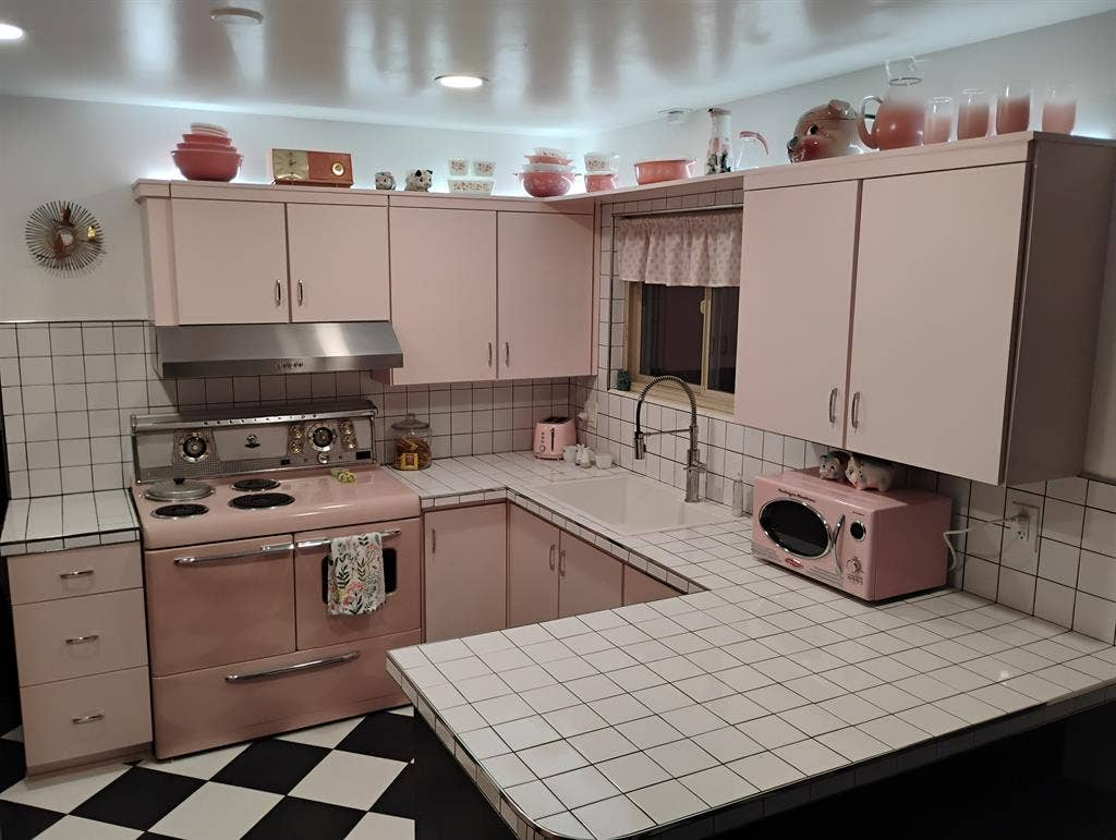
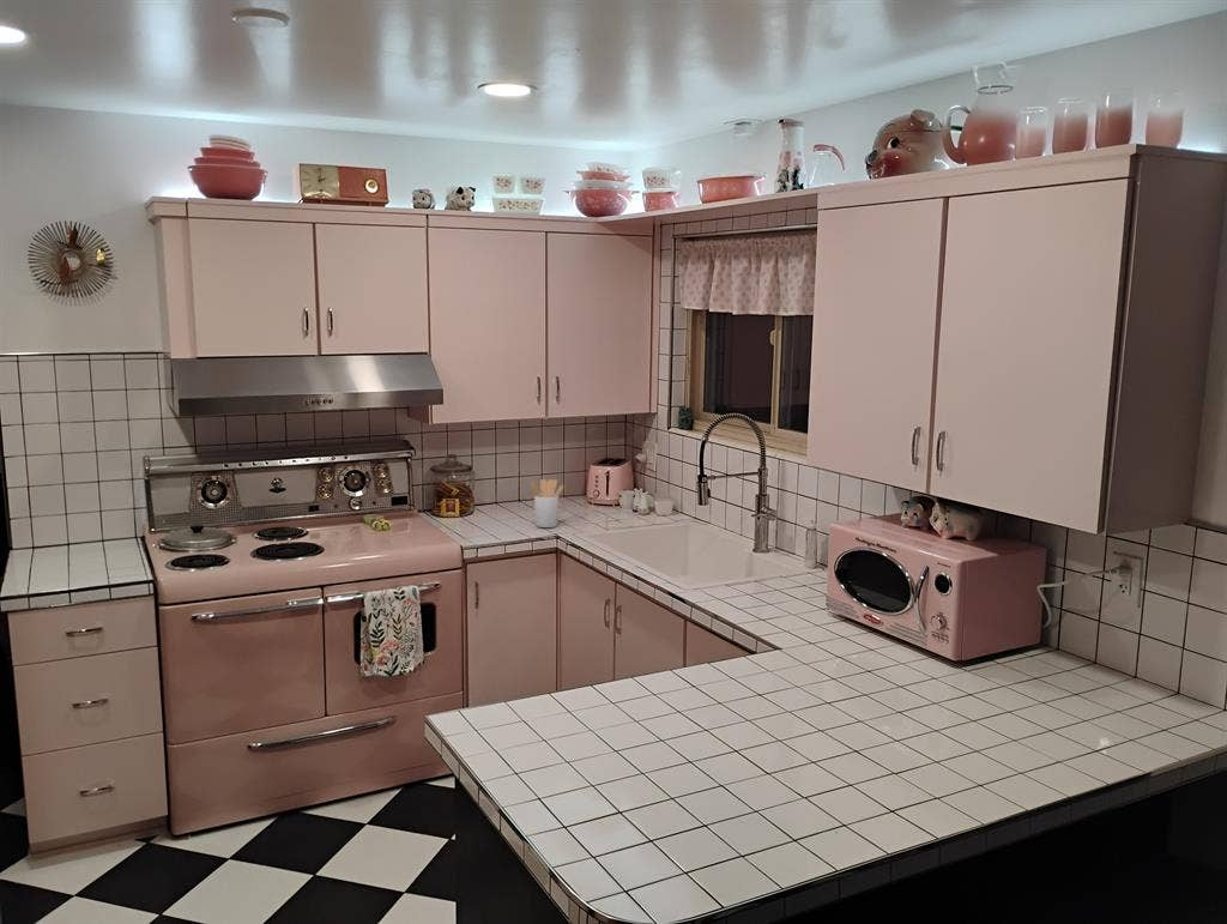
+ utensil holder (546, 501)
